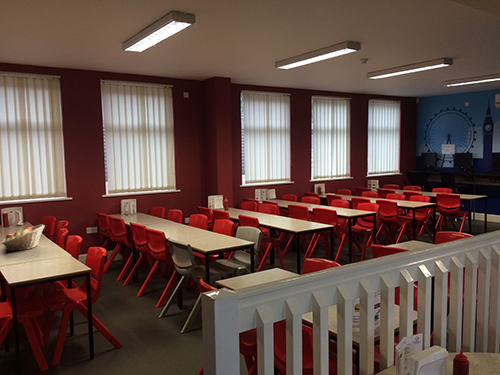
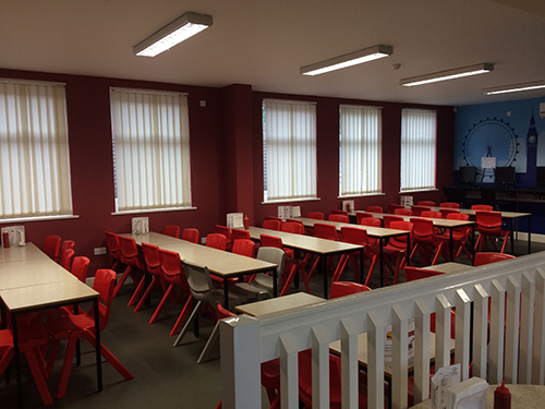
- fruit basket (23, 237)
